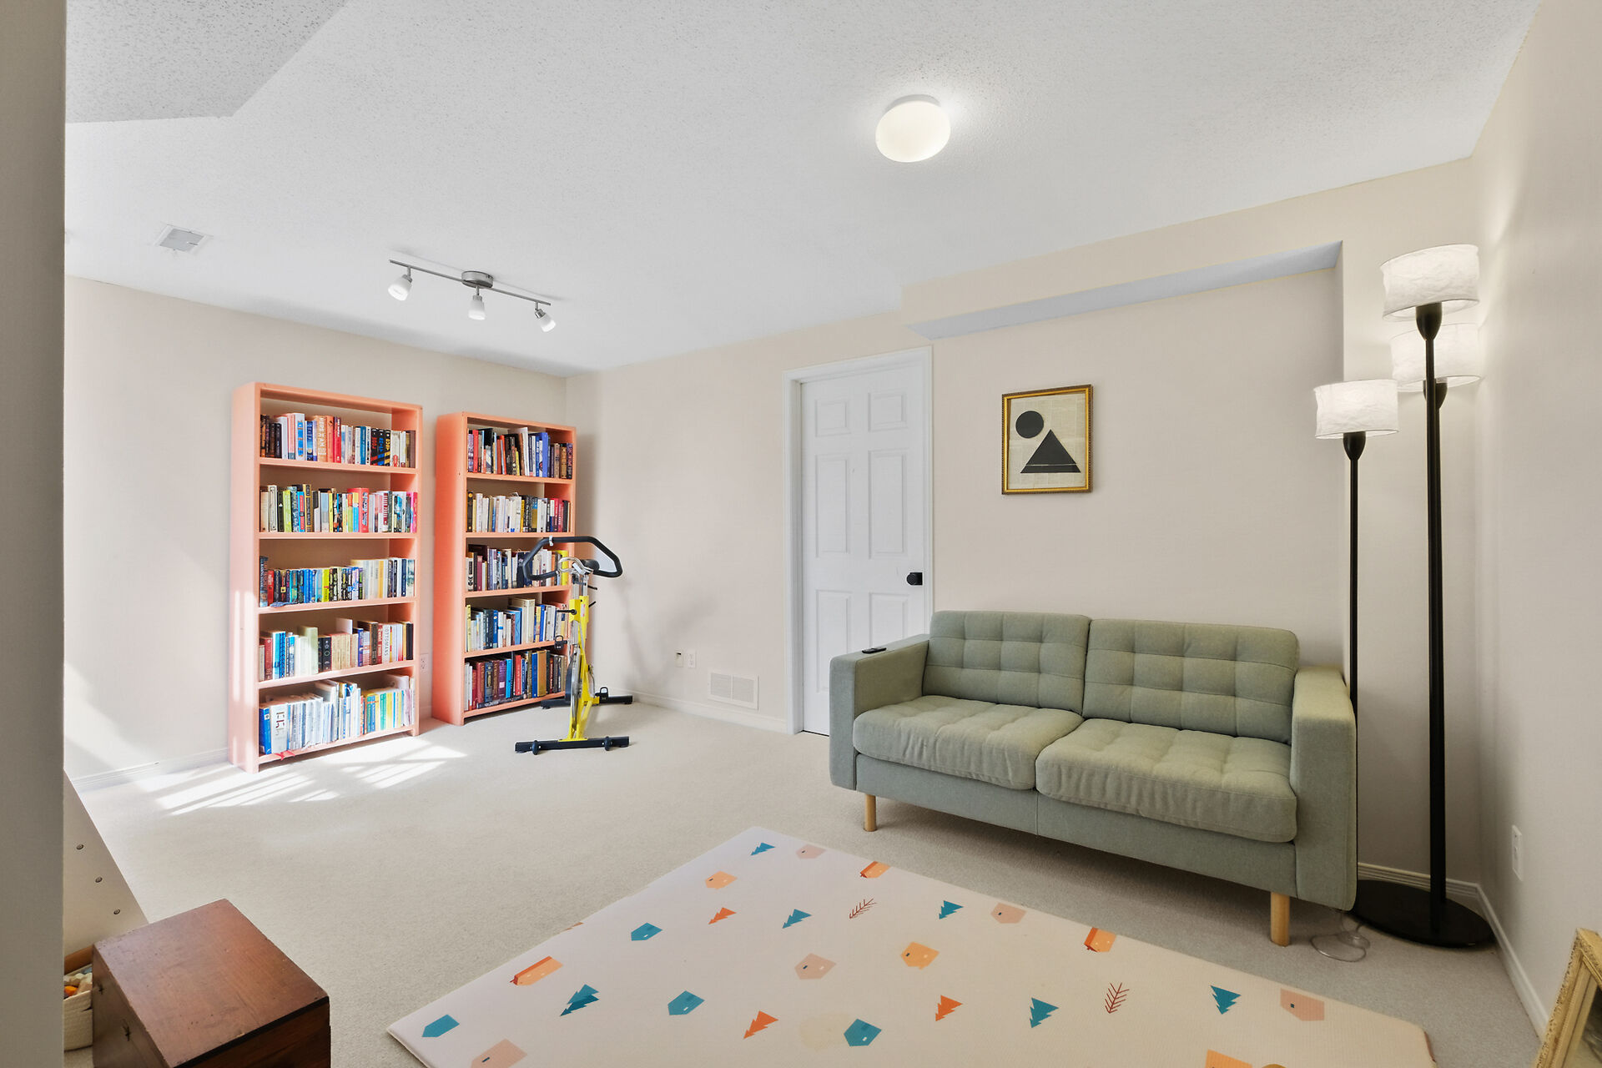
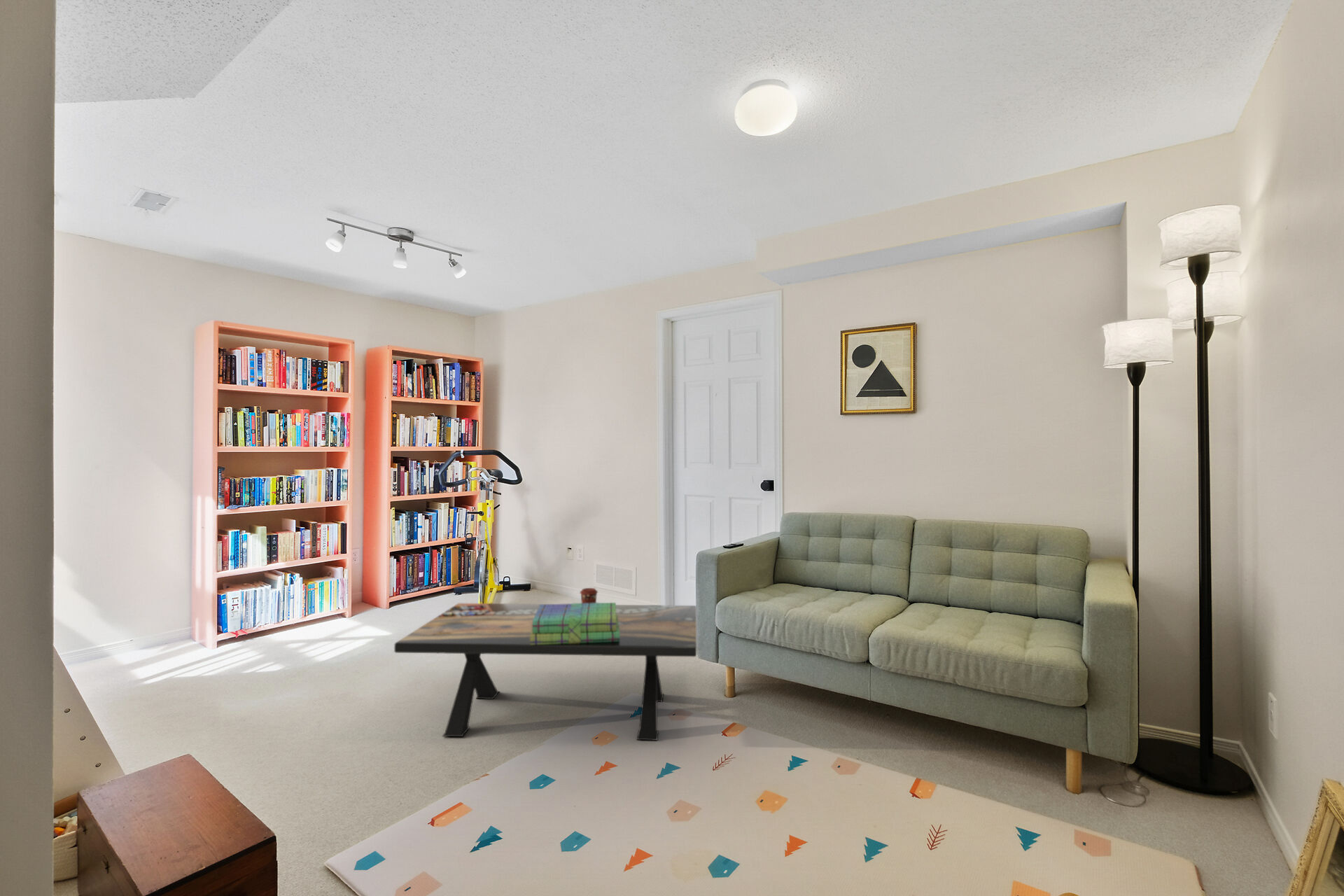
+ coffee cup (589, 601)
+ stack of books (576, 622)
+ coffee table (561, 654)
